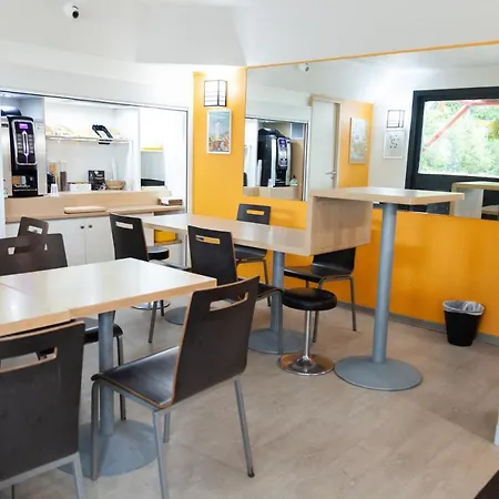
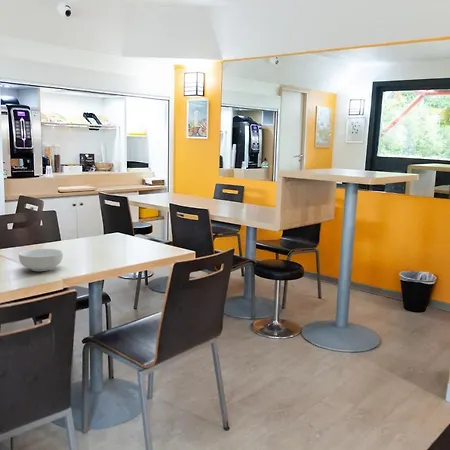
+ cereal bowl (41, 260)
